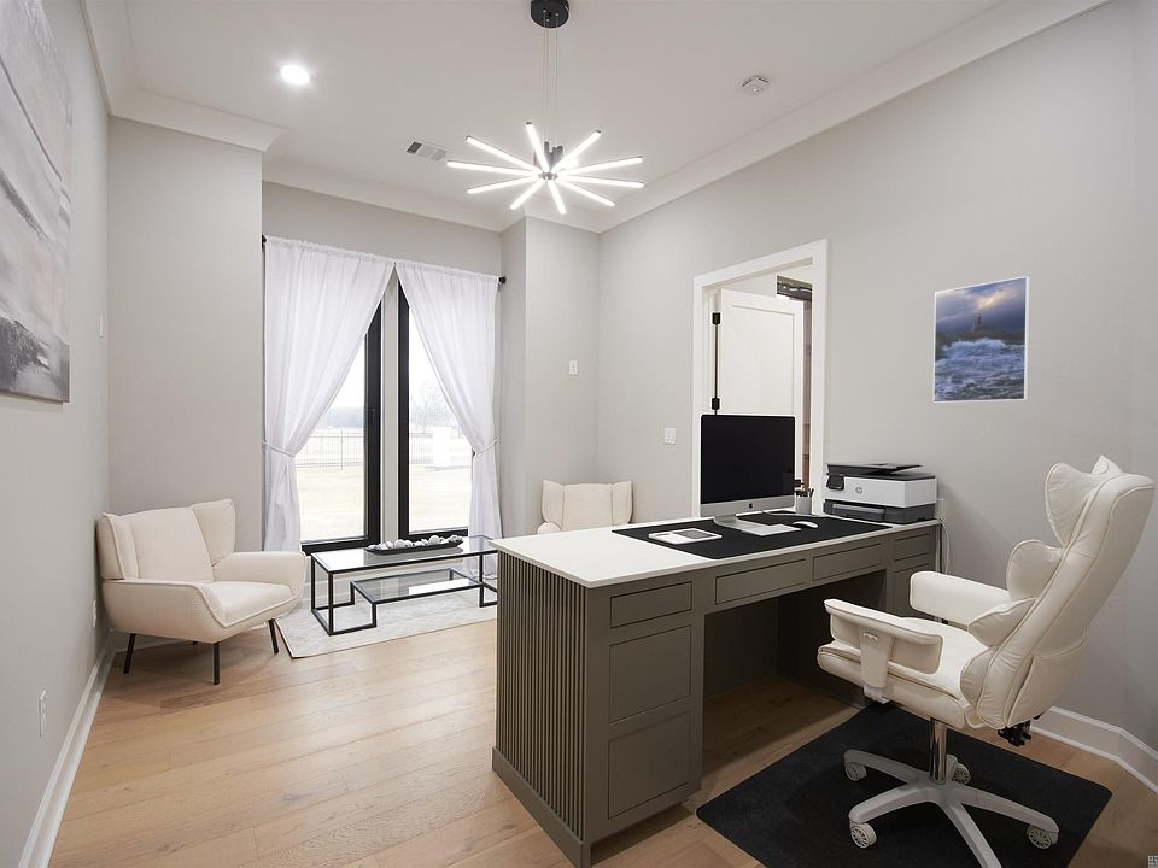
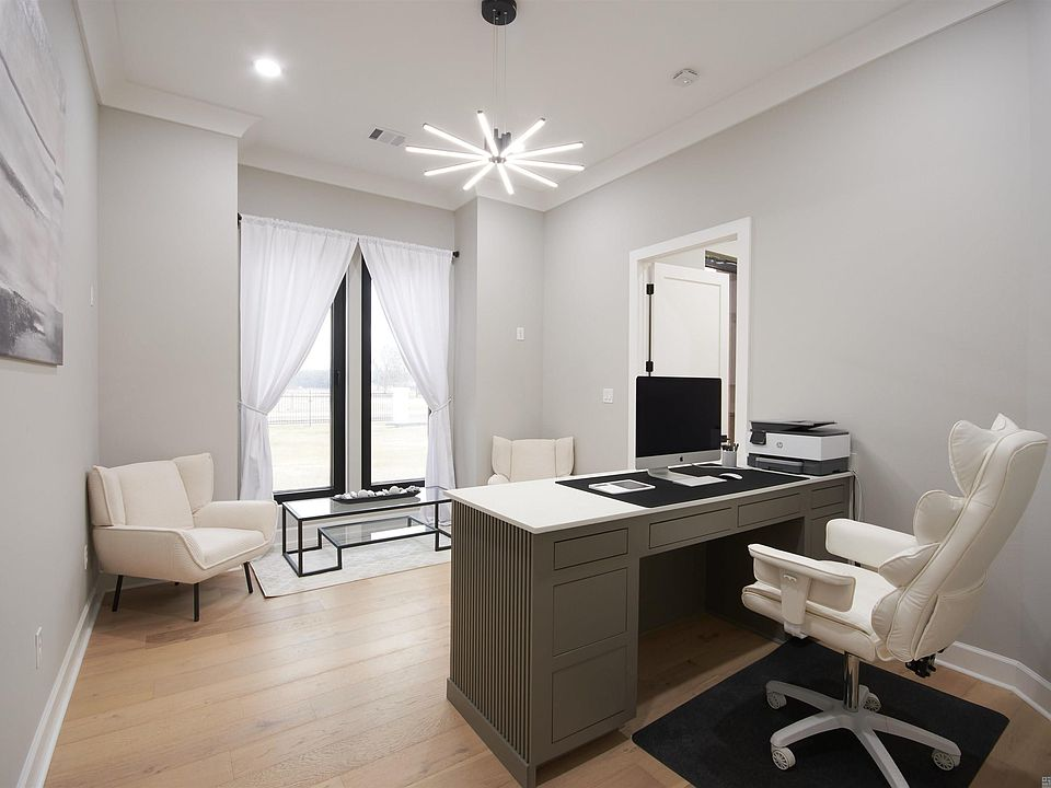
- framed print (978, 342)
